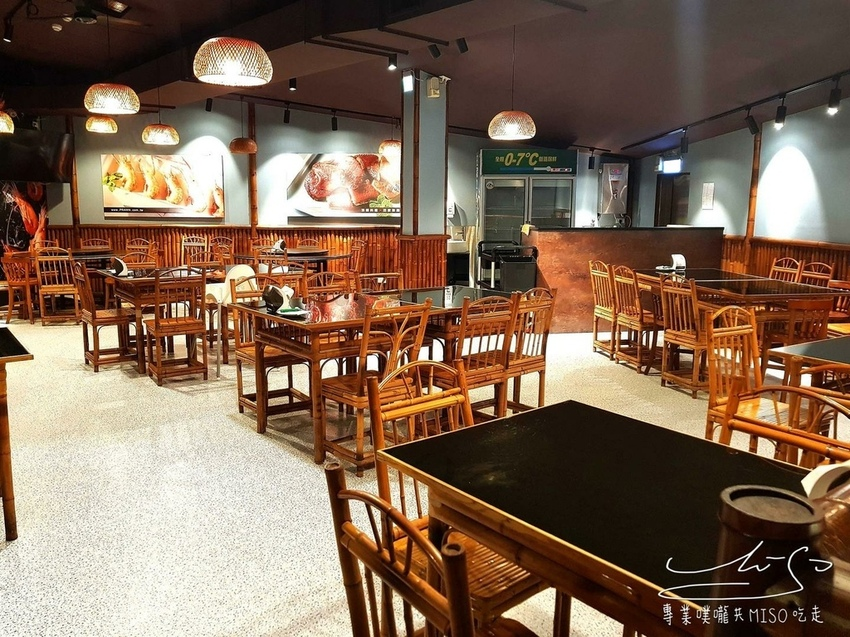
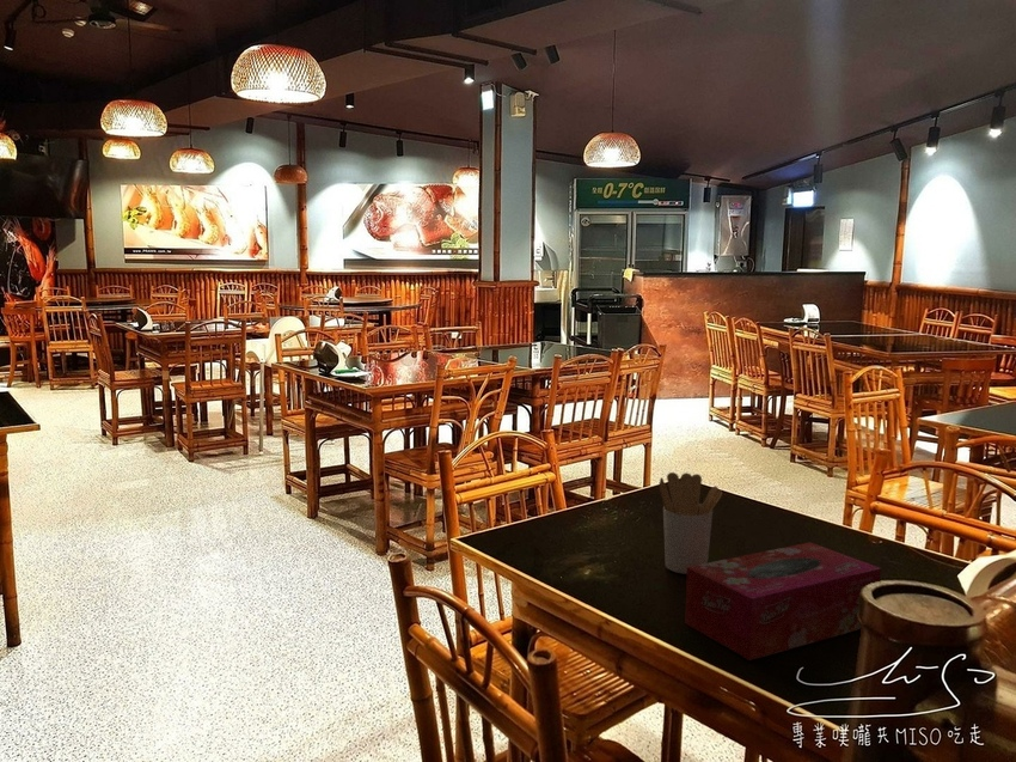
+ tissue box (782, 596)
+ utensil holder (685, 519)
